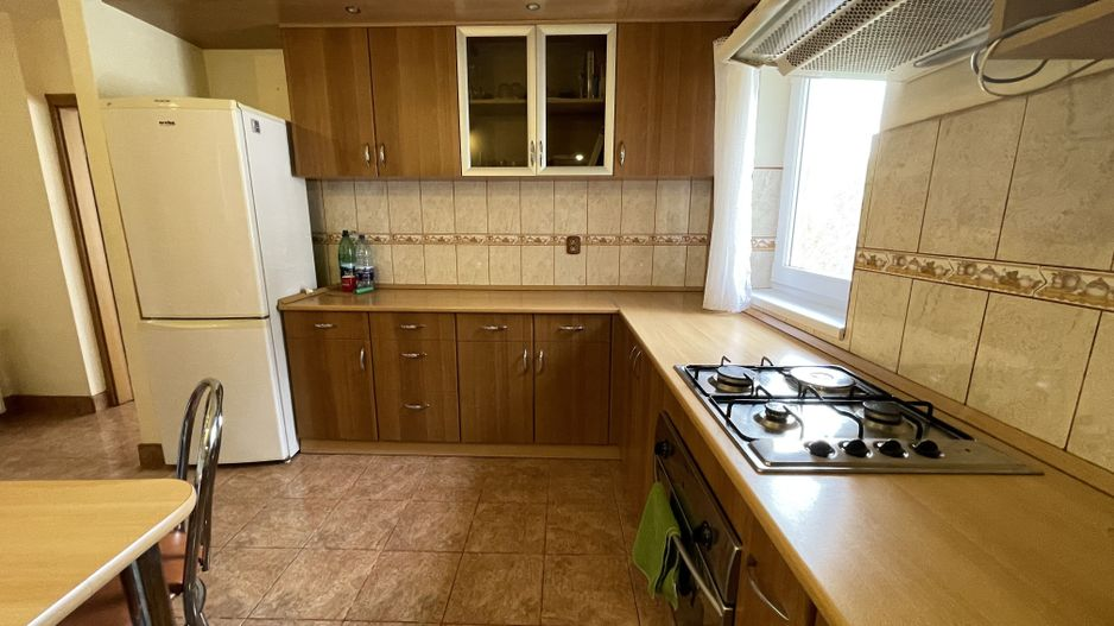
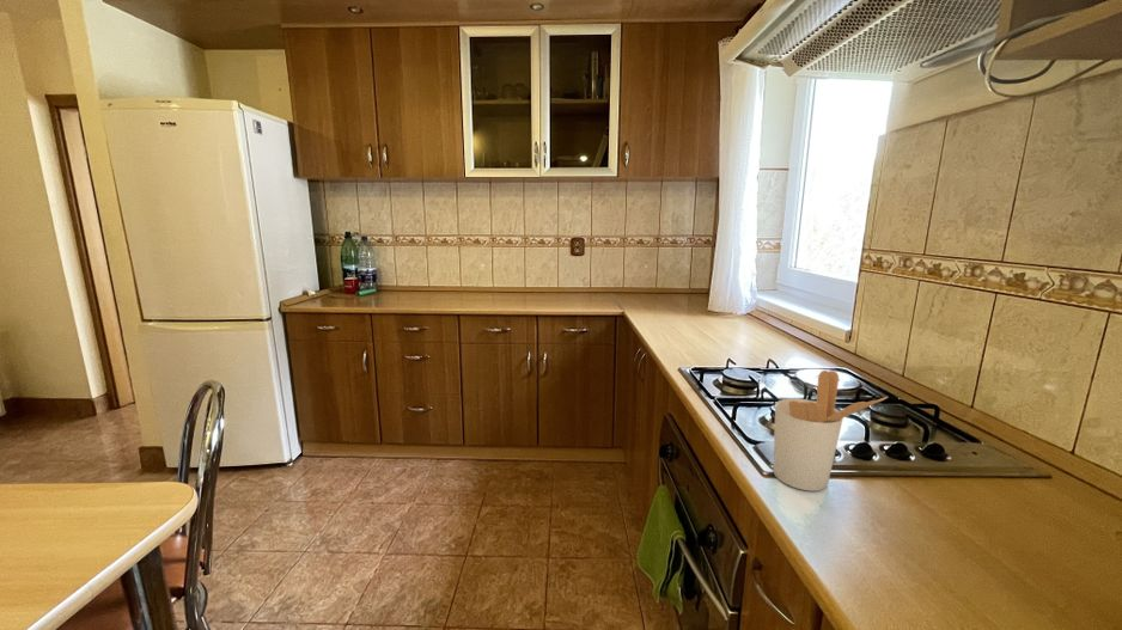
+ utensil holder (822, 433)
